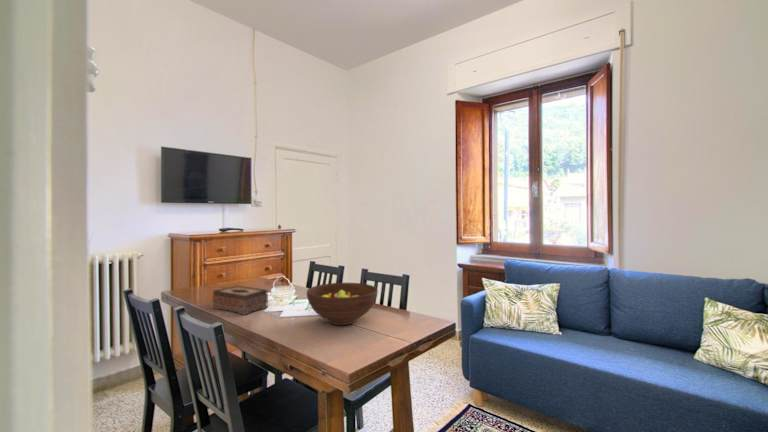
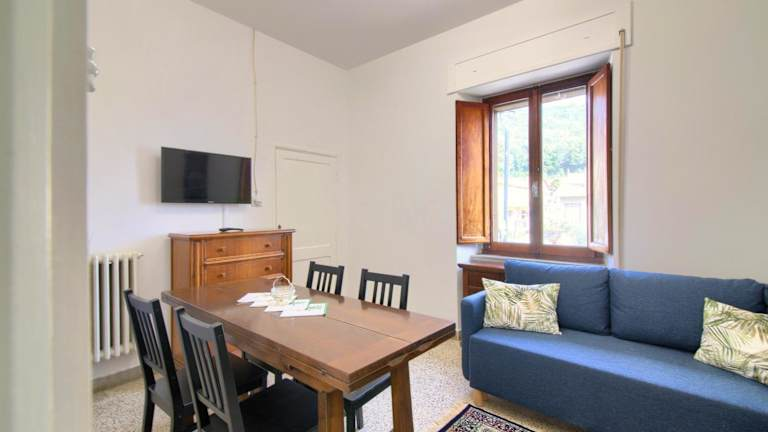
- tissue box (240, 299)
- fruit bowl (342, 305)
